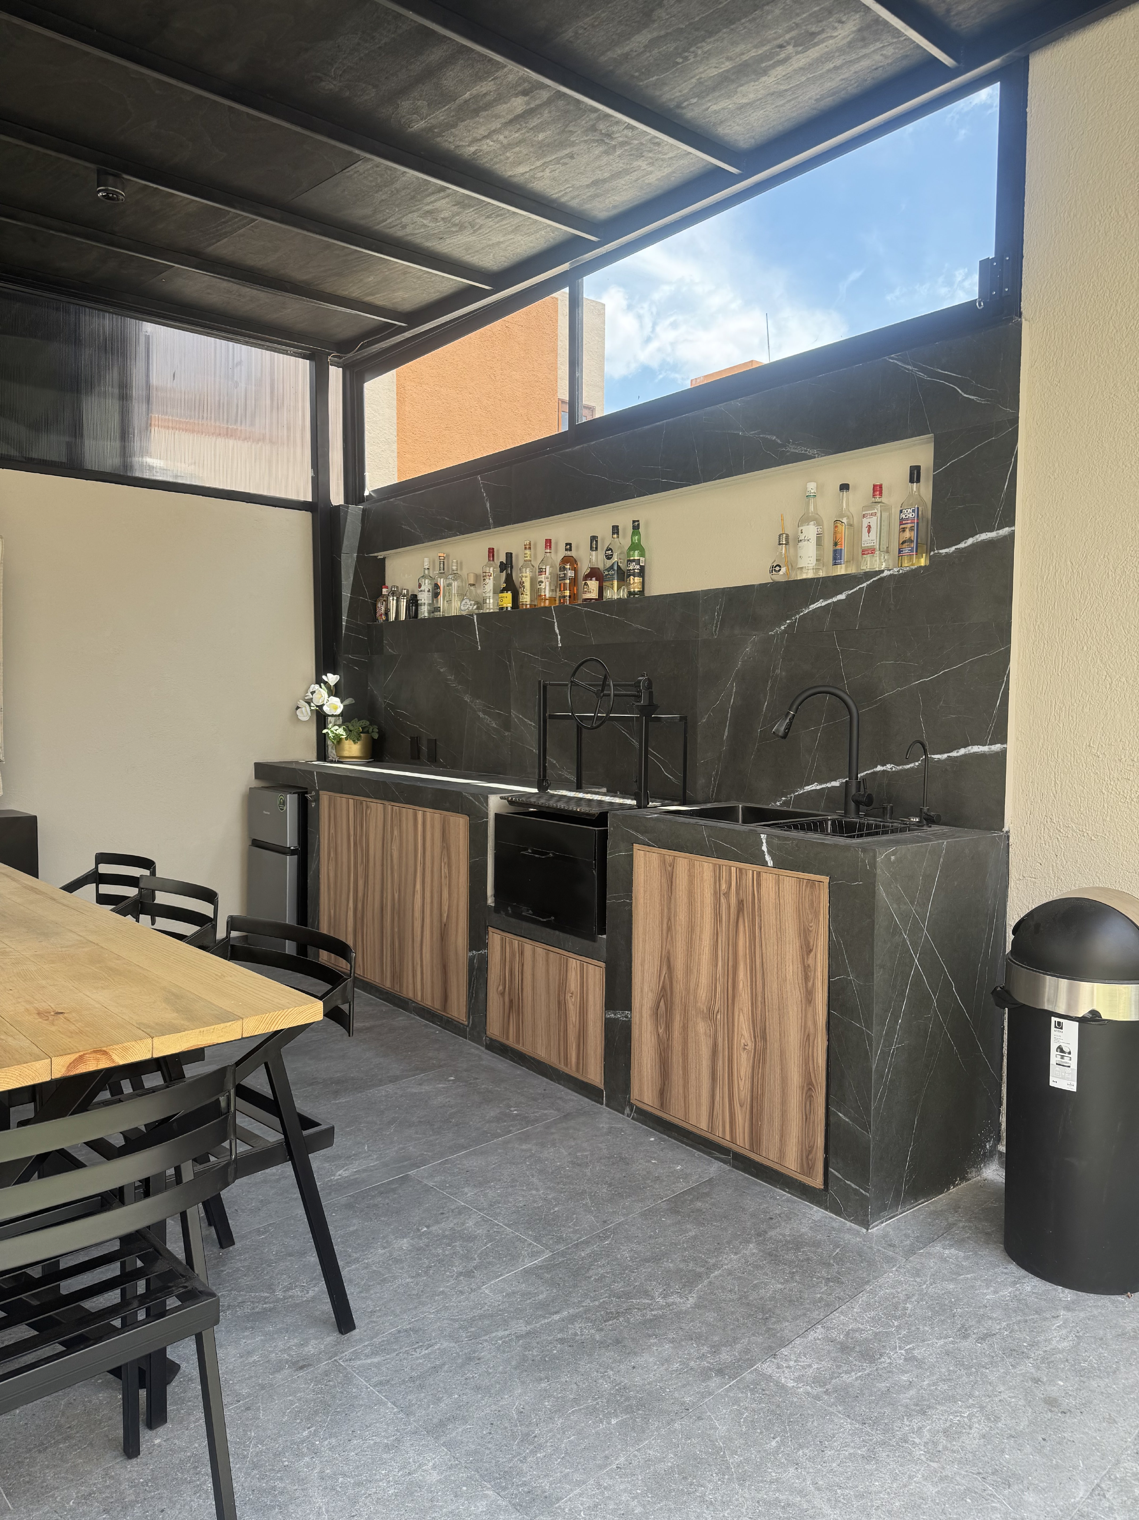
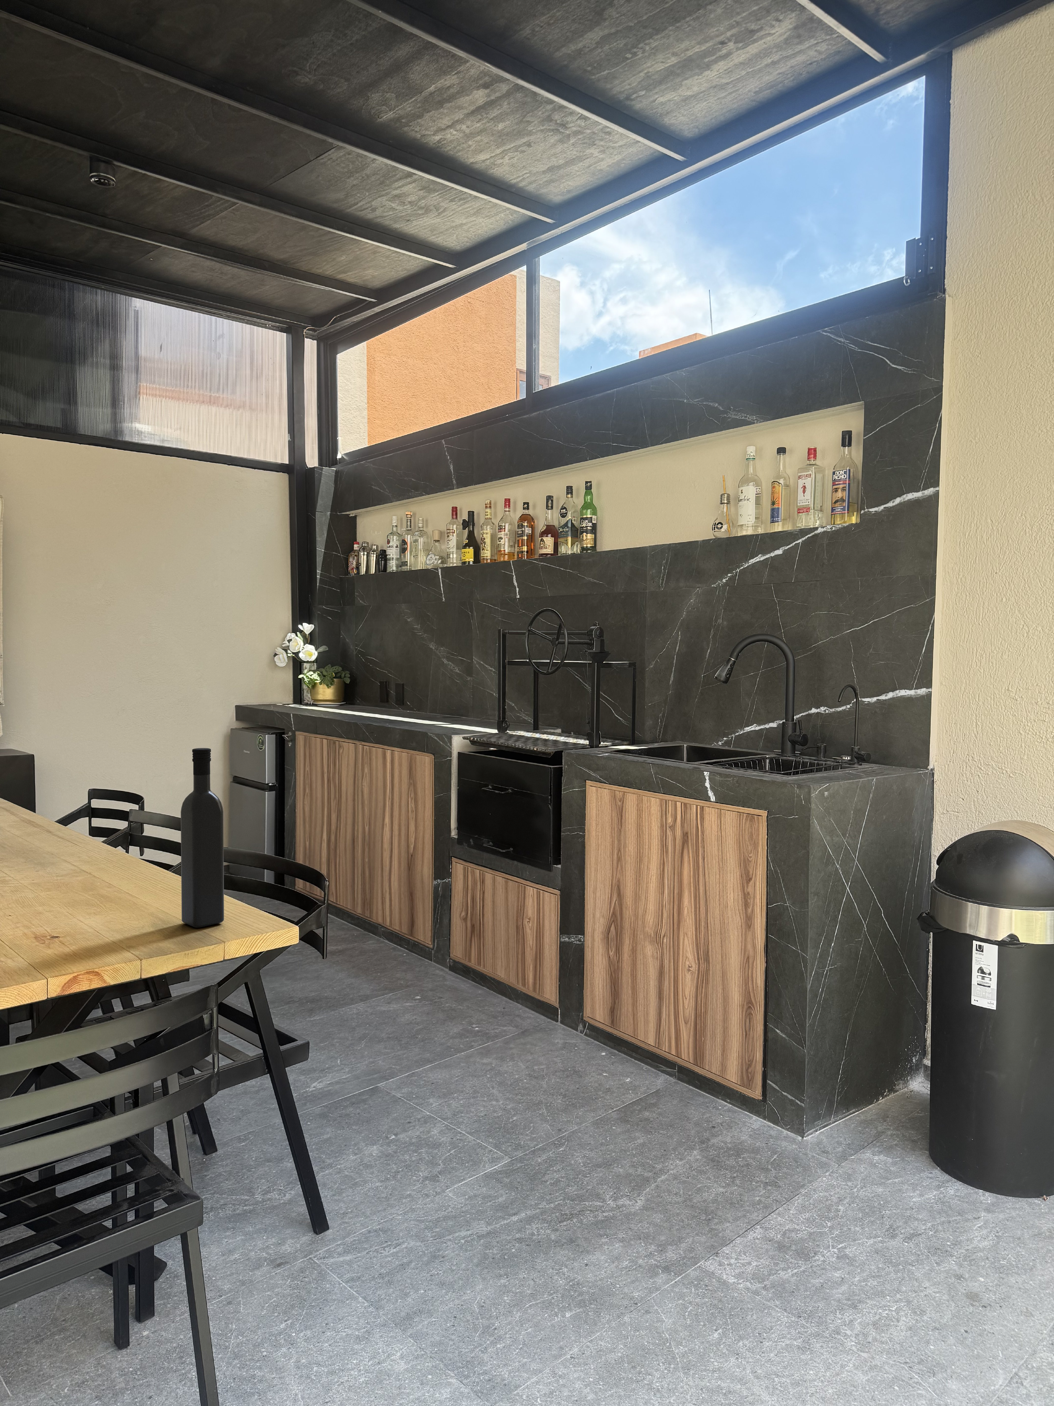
+ wine bottle (203, 836)
